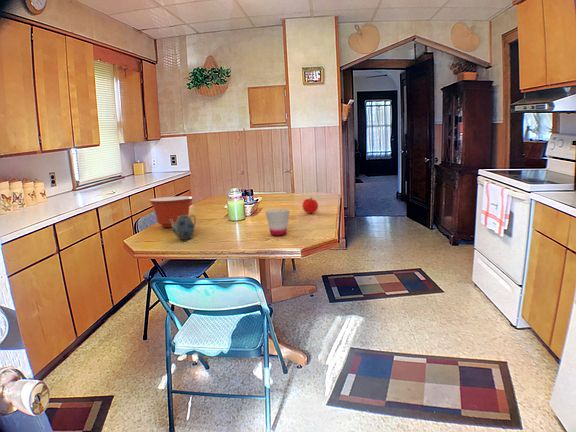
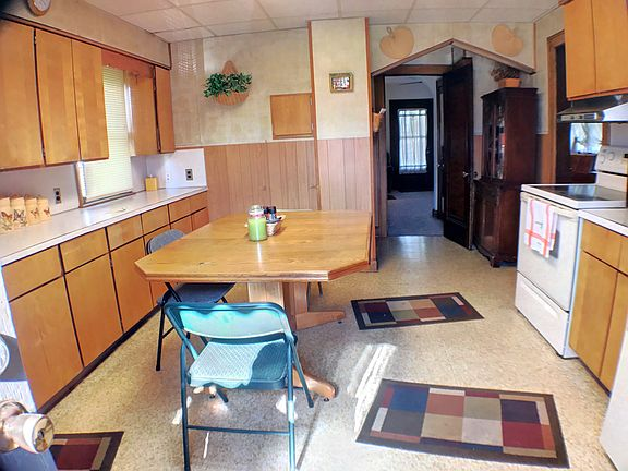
- cup (277, 222)
- fruit (310, 205)
- teapot (183, 226)
- mixing bowl (172, 211)
